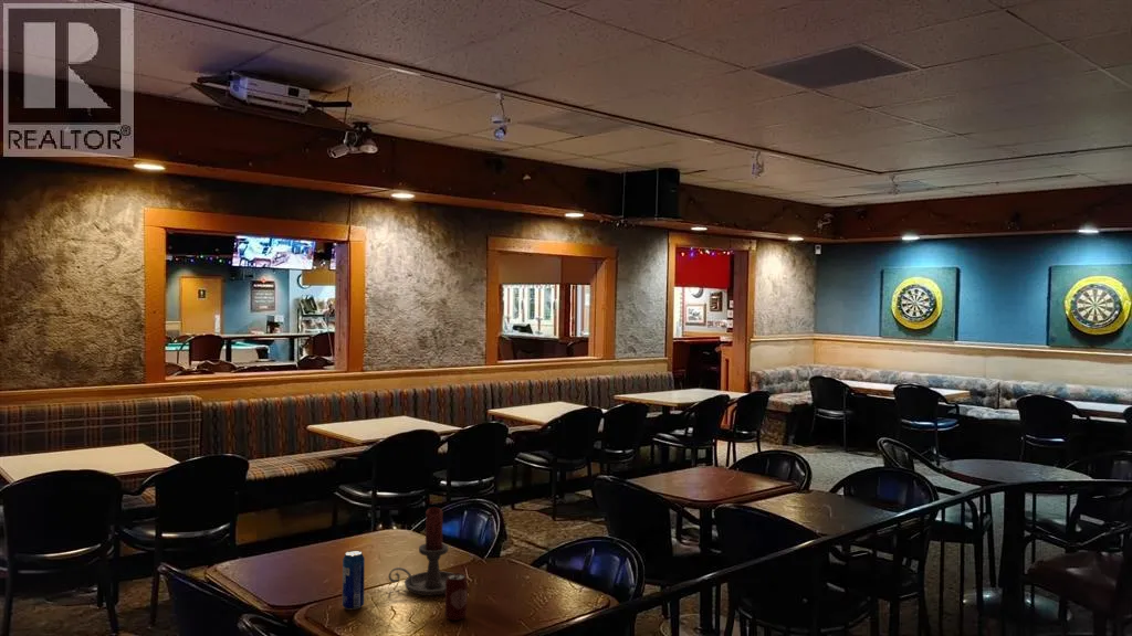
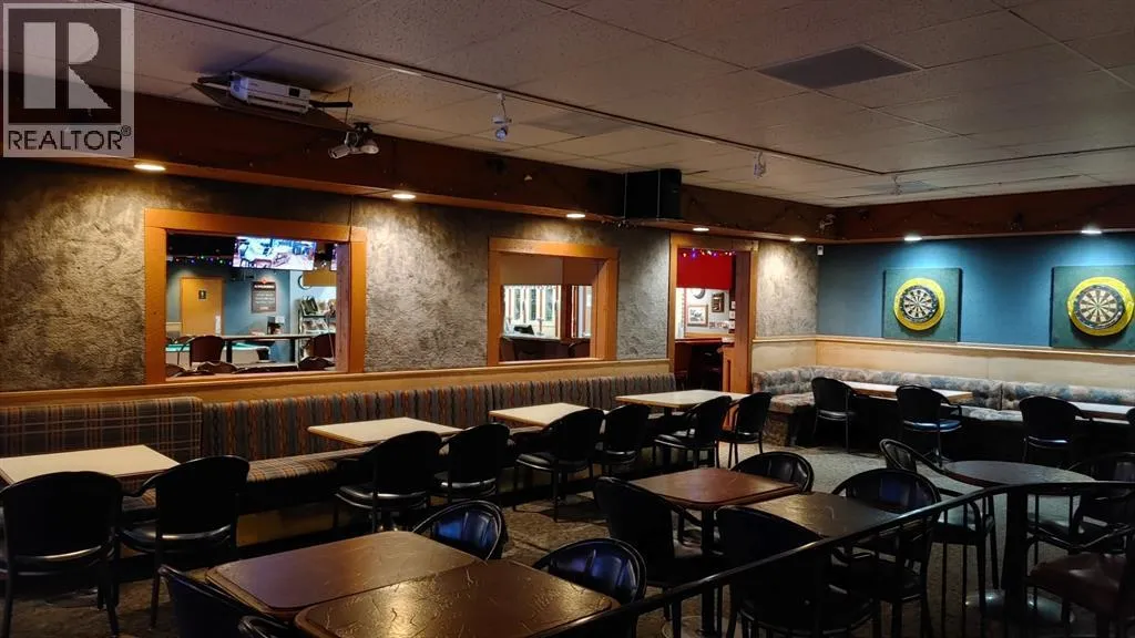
- beverage can (353, 580)
- beverage can (455, 595)
- candle holder (424, 548)
